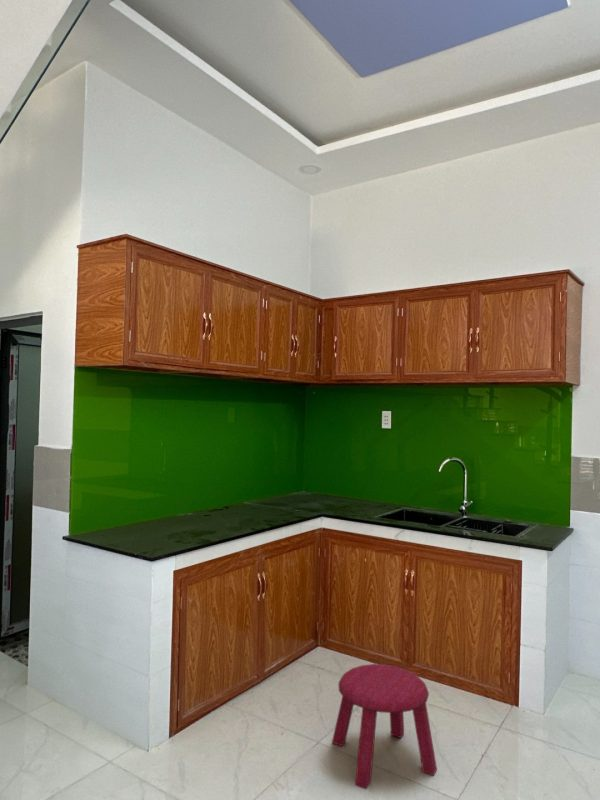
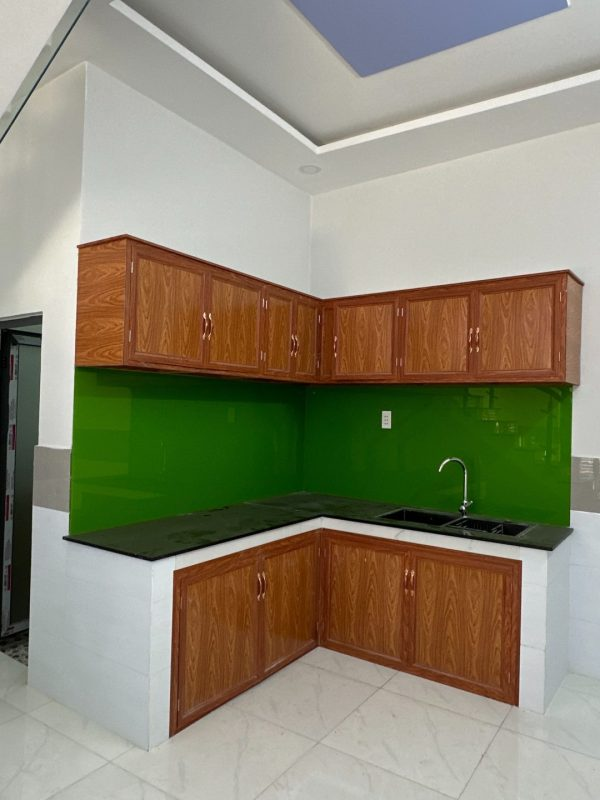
- stool (376, 717)
